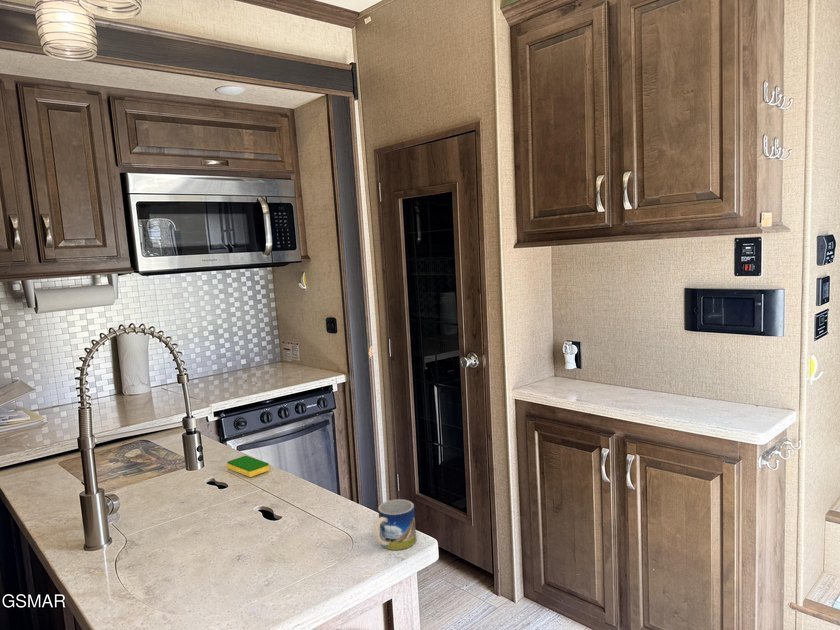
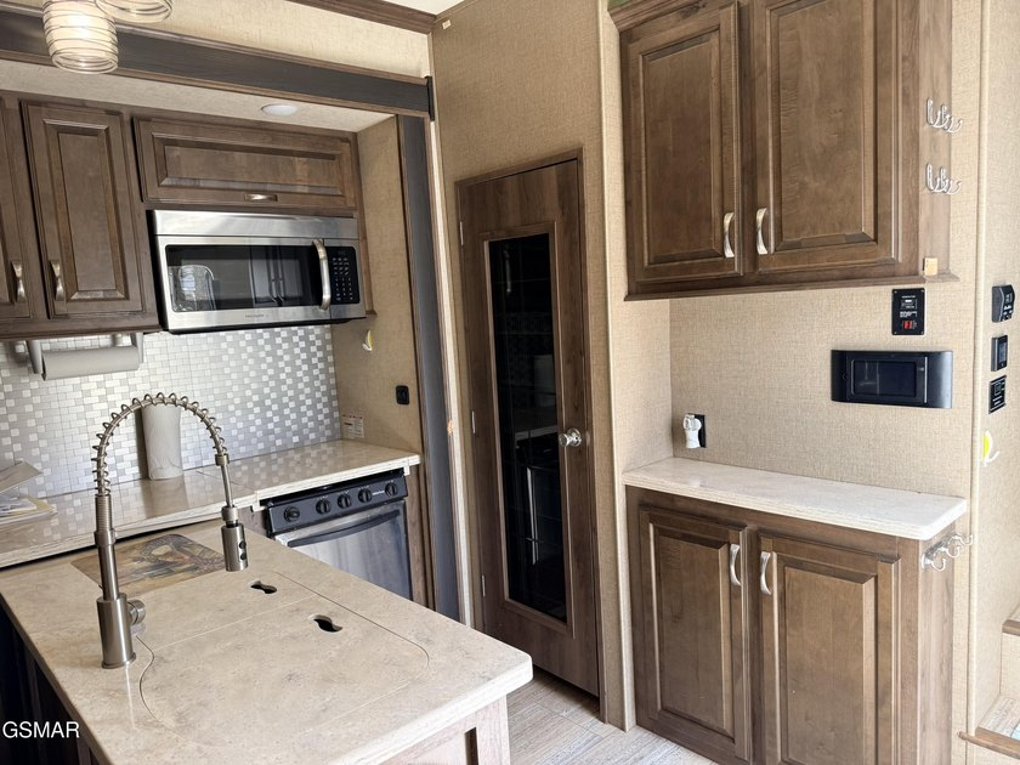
- dish sponge (248, 465)
- mug (392, 526)
